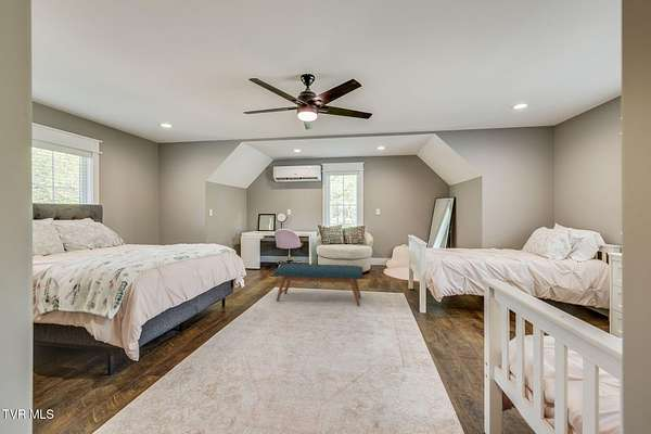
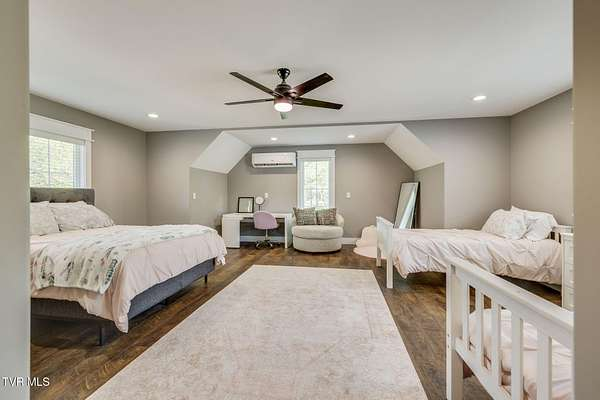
- bench (319, 281)
